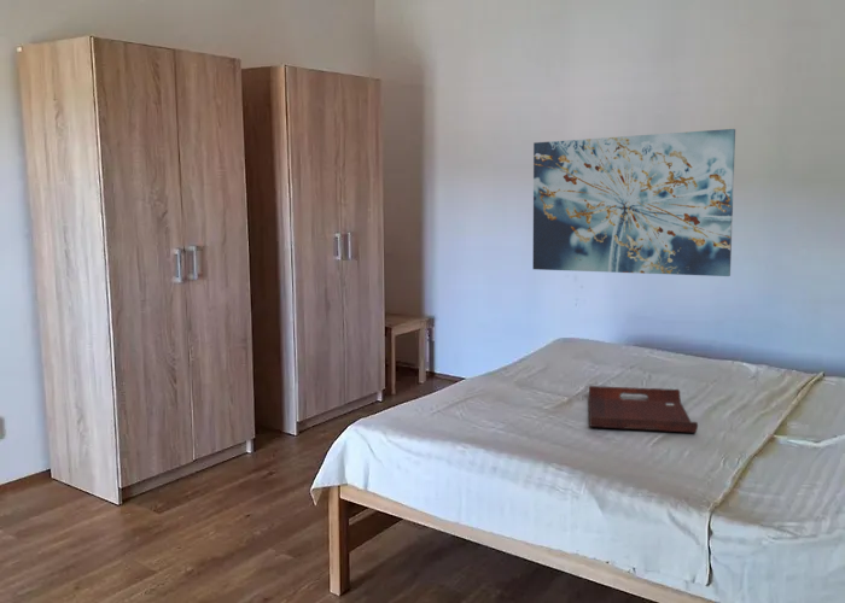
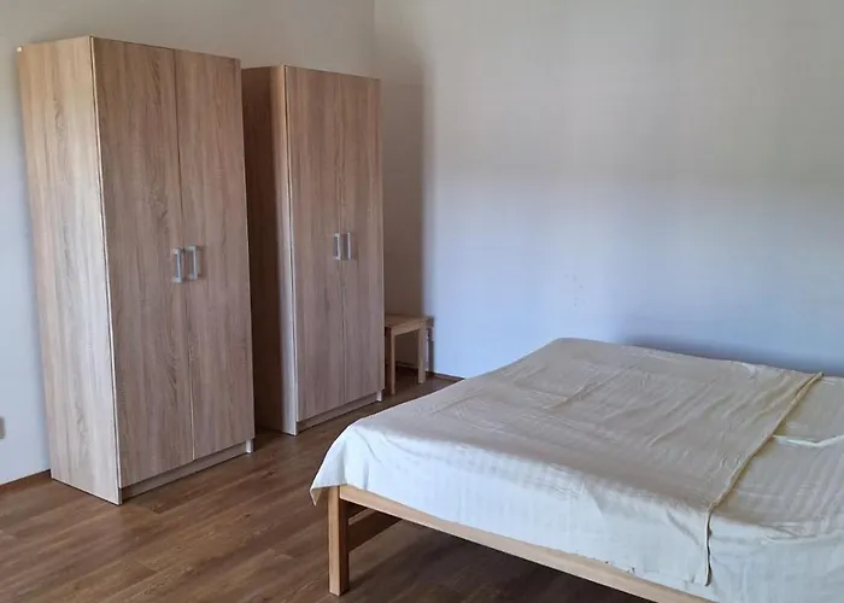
- serving tray (637, 408)
- wall art (625, 205)
